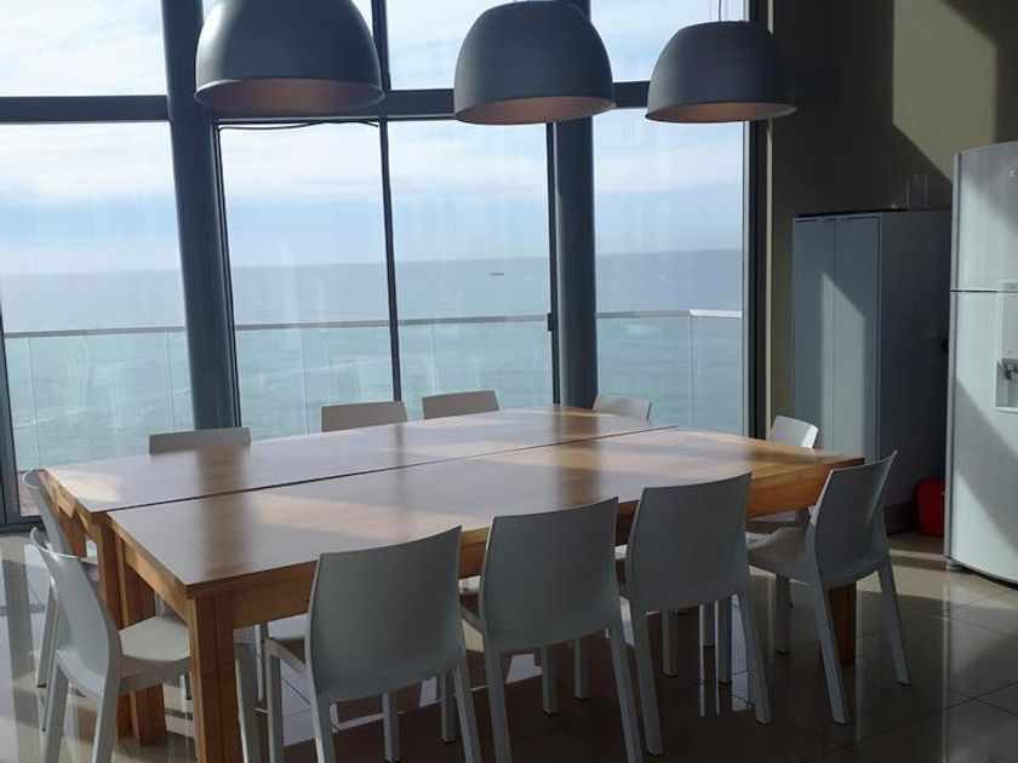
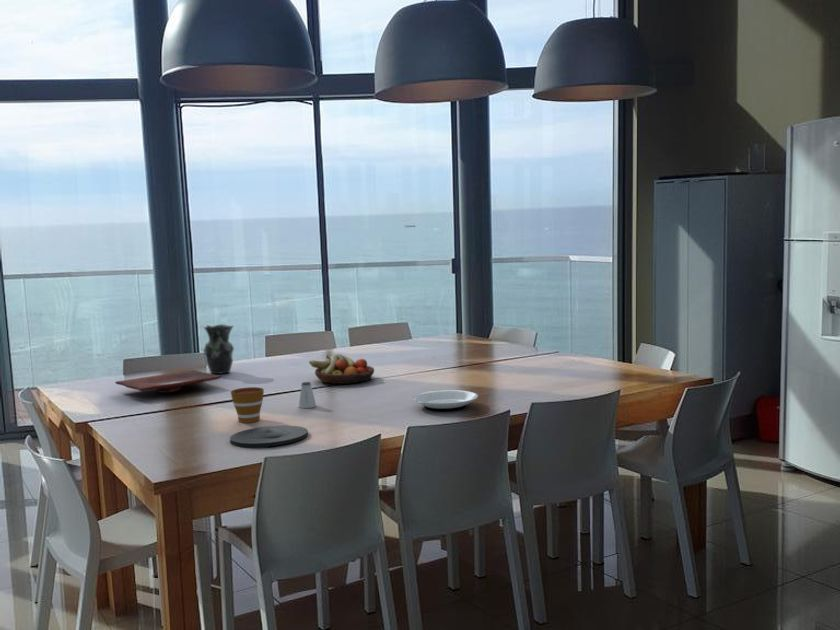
+ saltshaker (306, 394)
+ plate (269, 433)
+ cutting board (169, 384)
+ cup (246, 405)
+ fruit bowl (343, 367)
+ vase (218, 349)
+ plate (445, 401)
